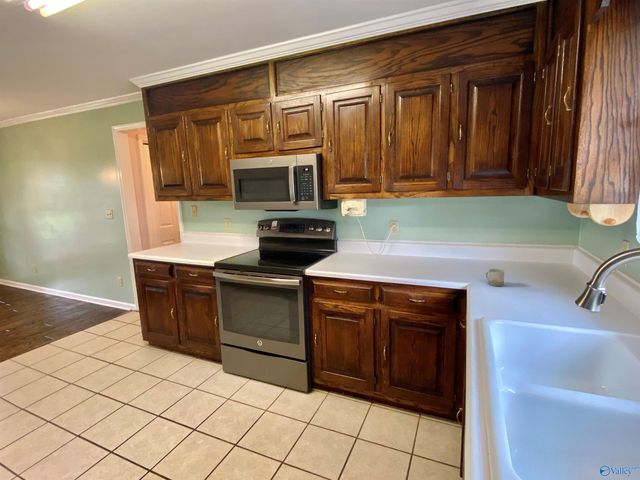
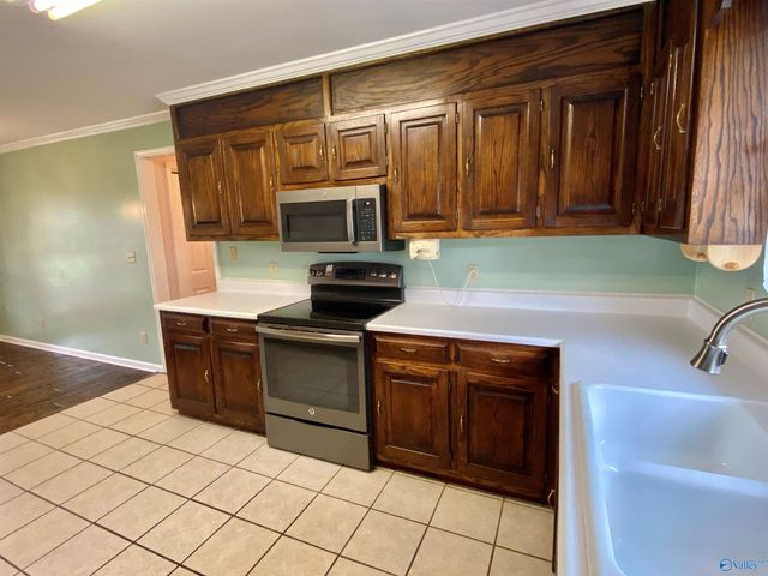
- cup (493, 276)
